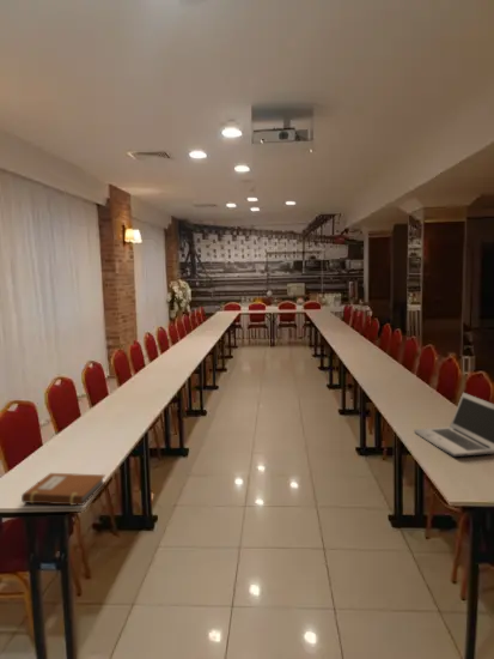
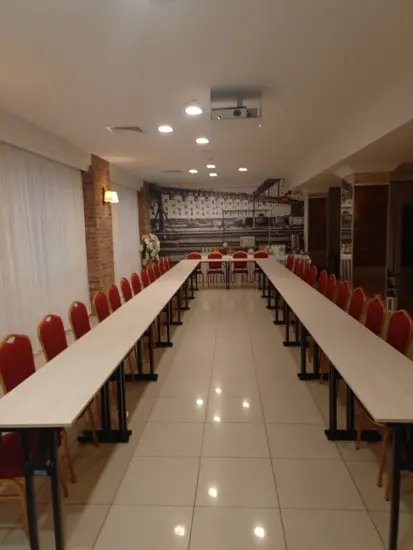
- notebook (63, 489)
- laptop (458, 422)
